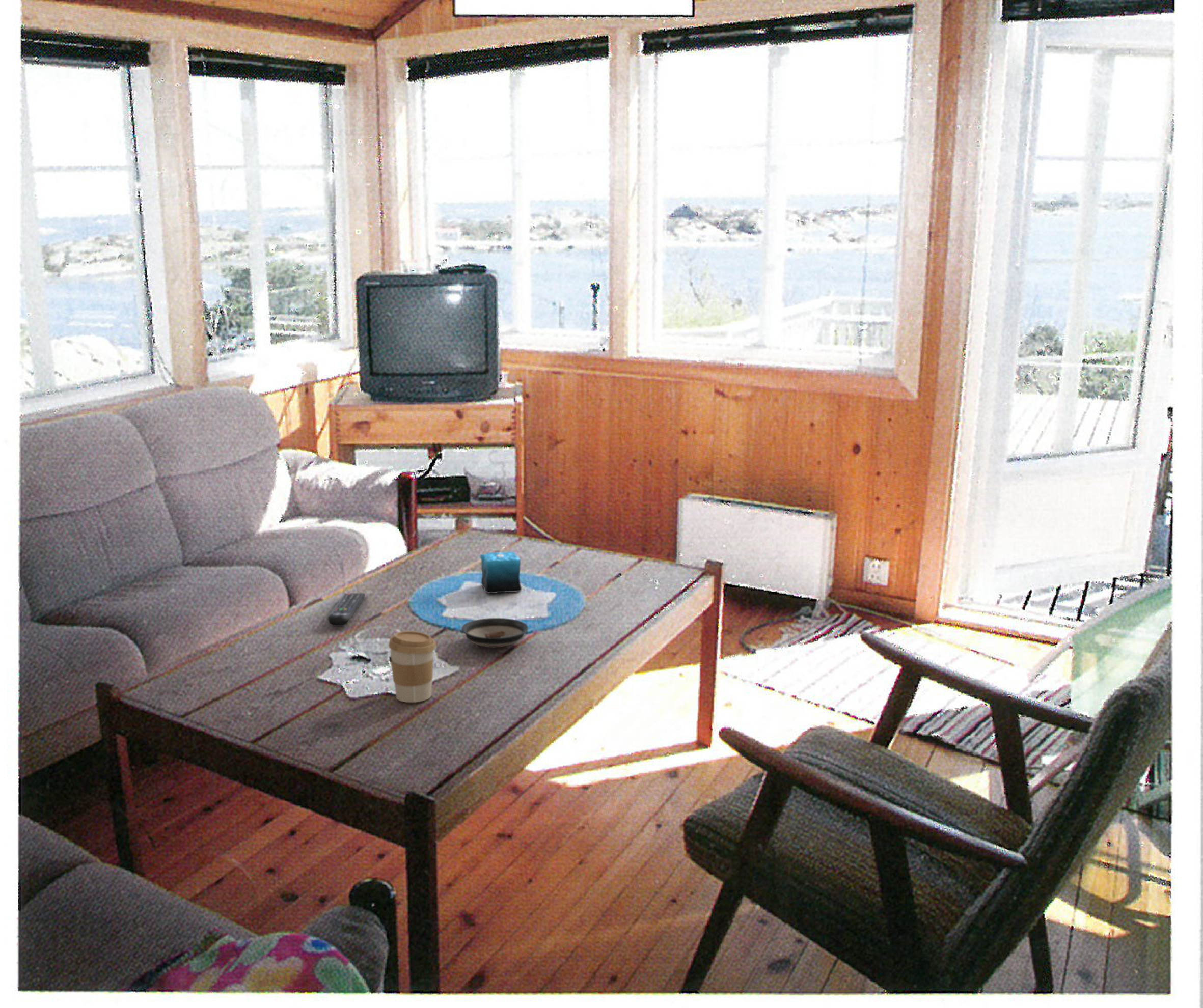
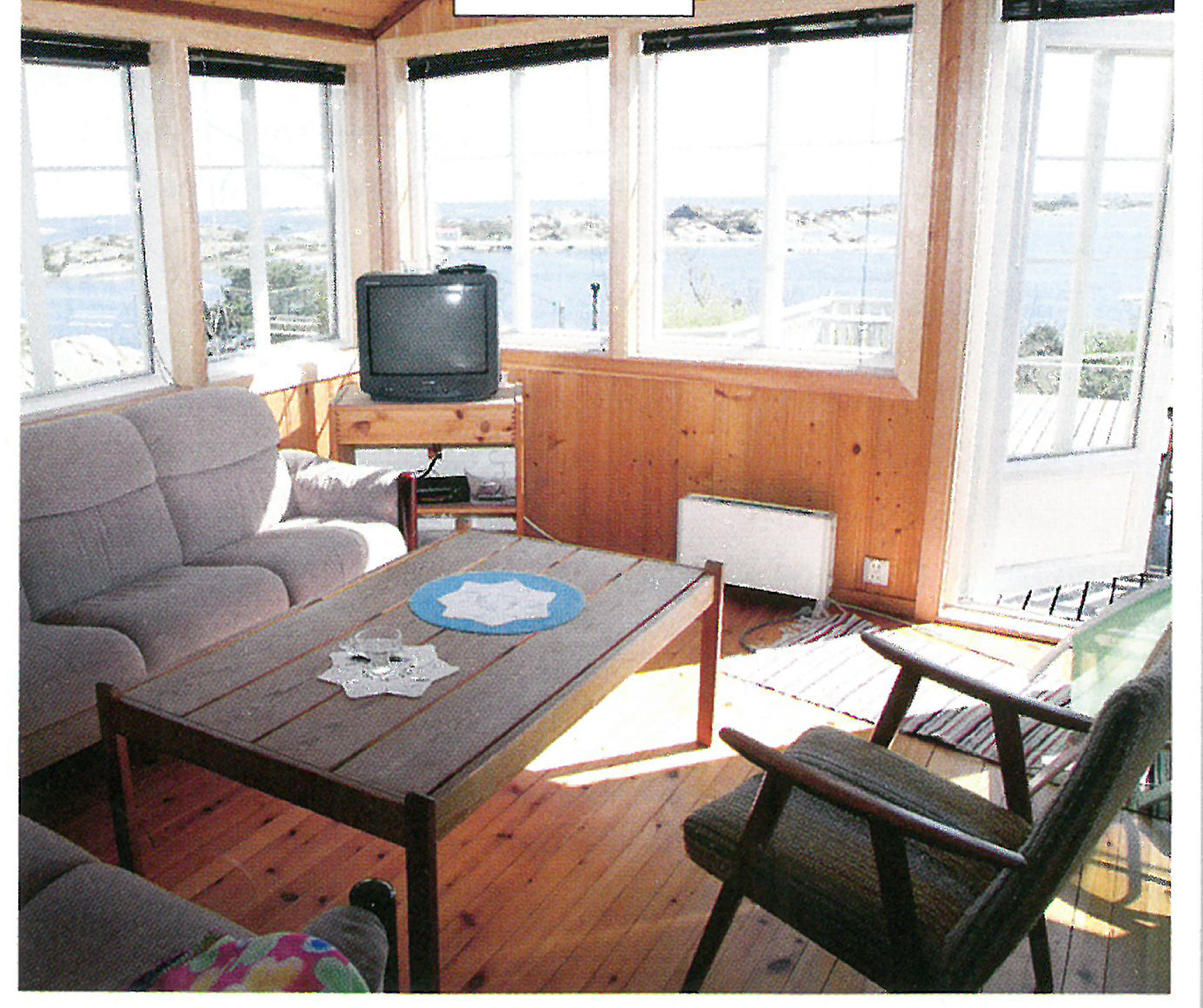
- candle (501, 565)
- coffee cup (413, 665)
- saucer (495, 635)
- remote control (347, 607)
